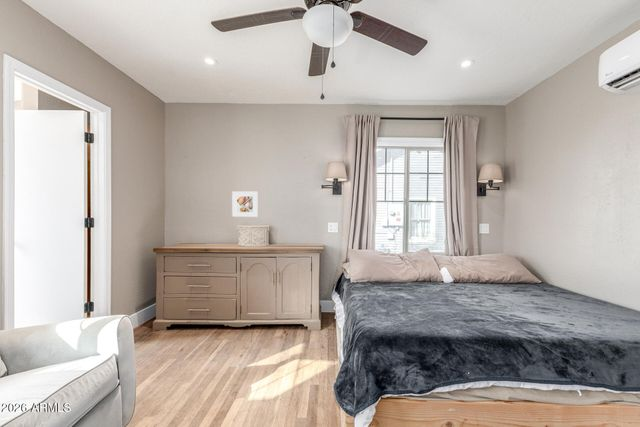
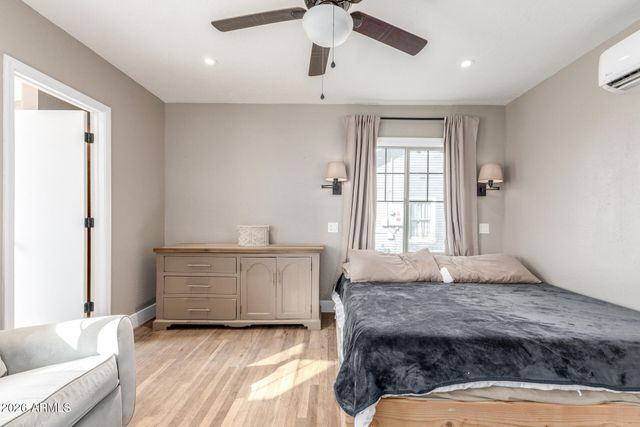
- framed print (244, 204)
